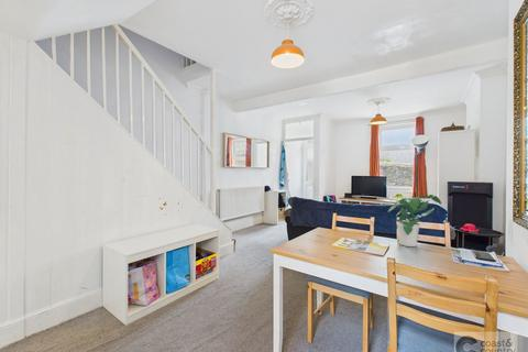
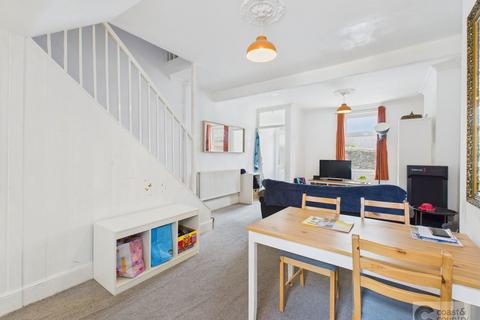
- potted plant (413, 219)
